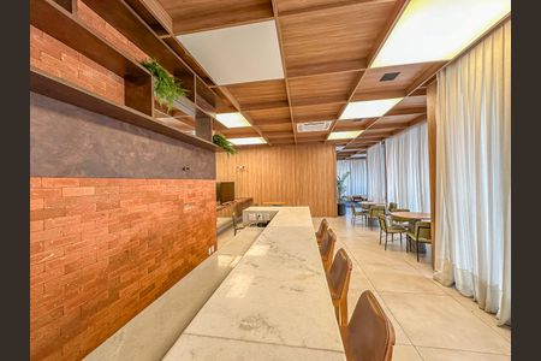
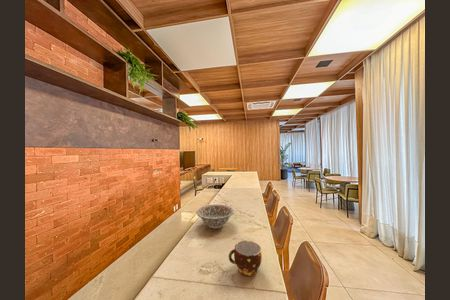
+ decorative bowl (215, 217)
+ cup (246, 259)
